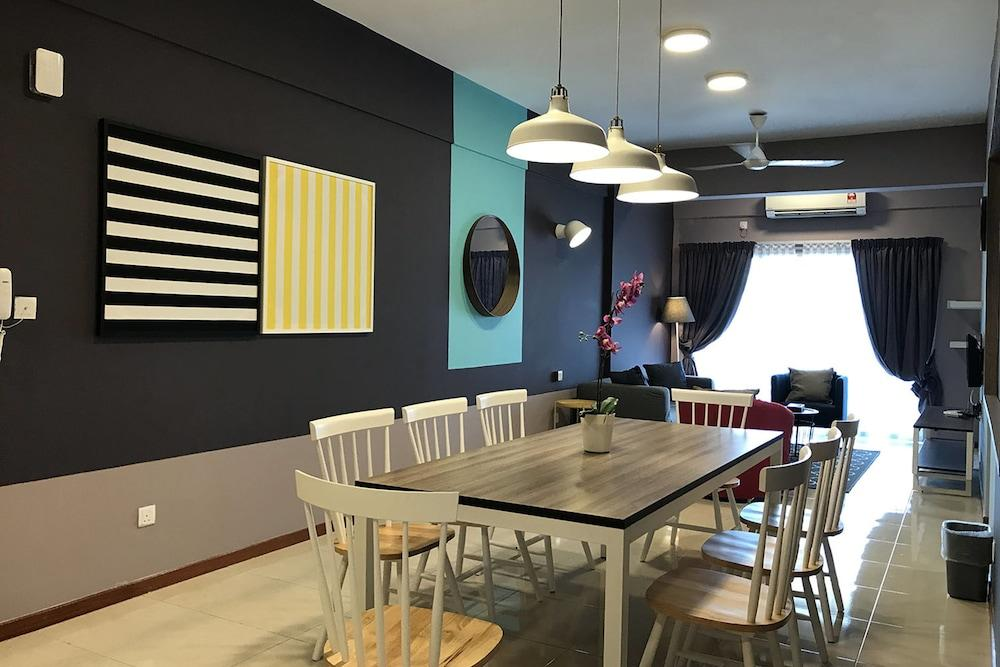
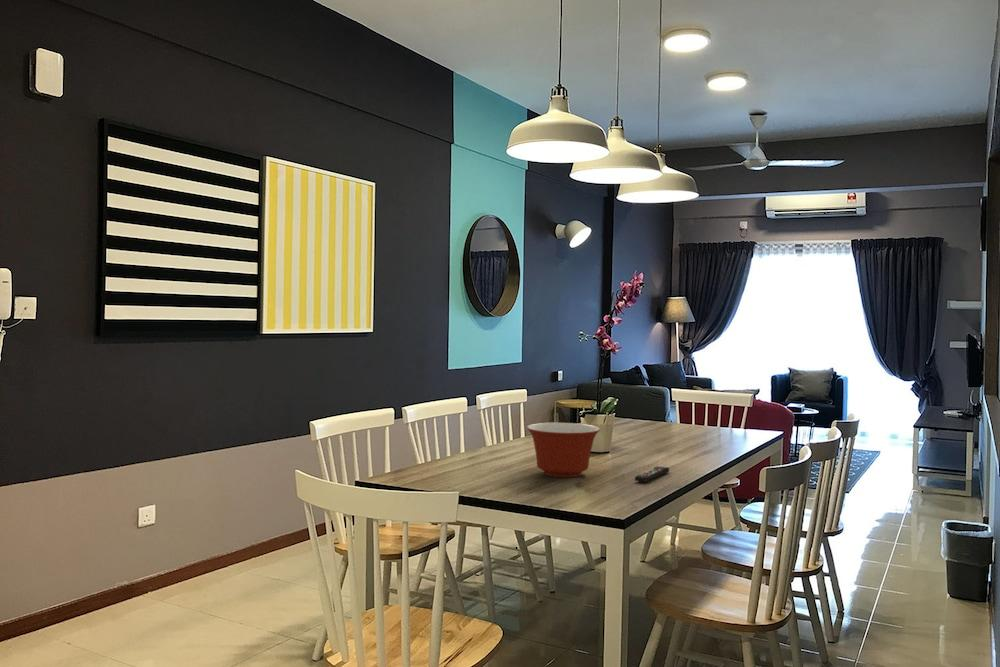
+ remote control (652, 473)
+ mixing bowl (562, 450)
